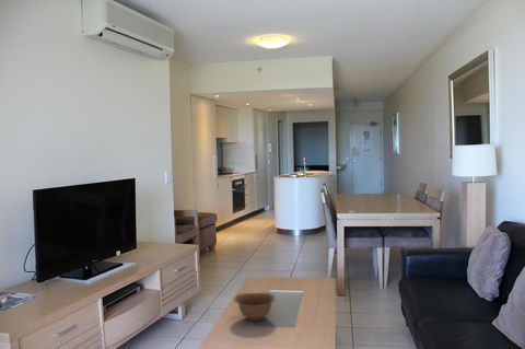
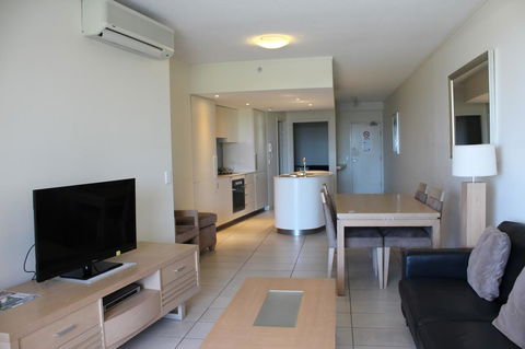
- bowl (255, 307)
